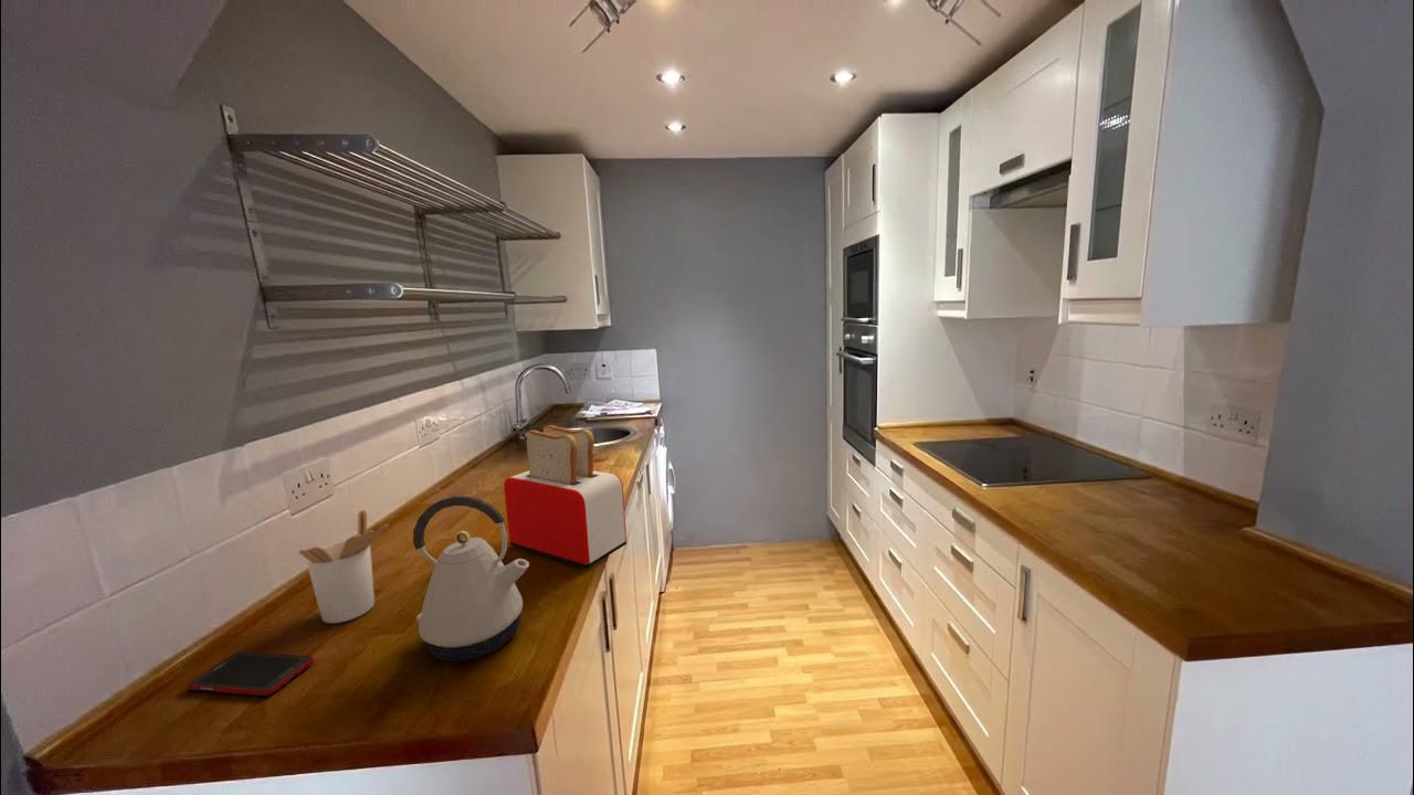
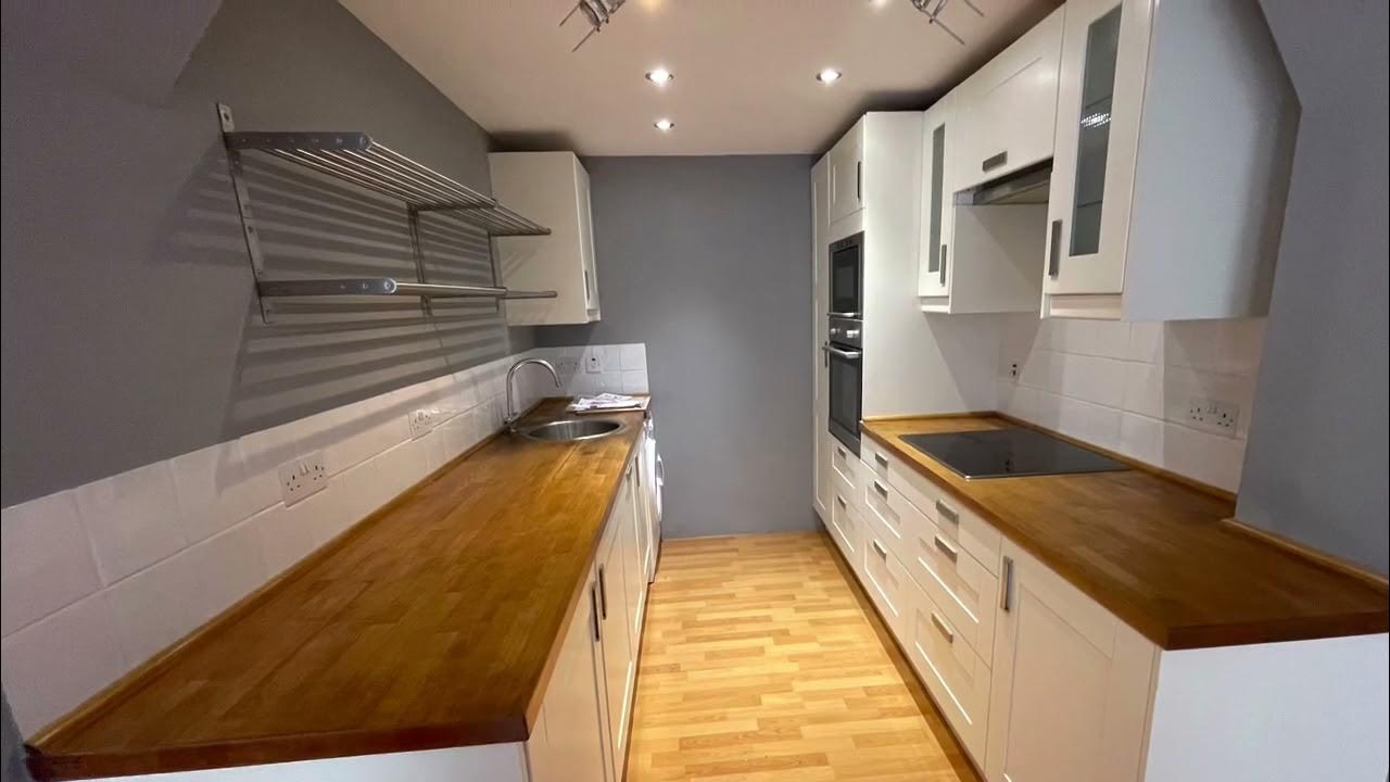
- toaster (559, 488)
- cell phone (252, 672)
- kettle (469, 568)
- utensil holder (351, 568)
